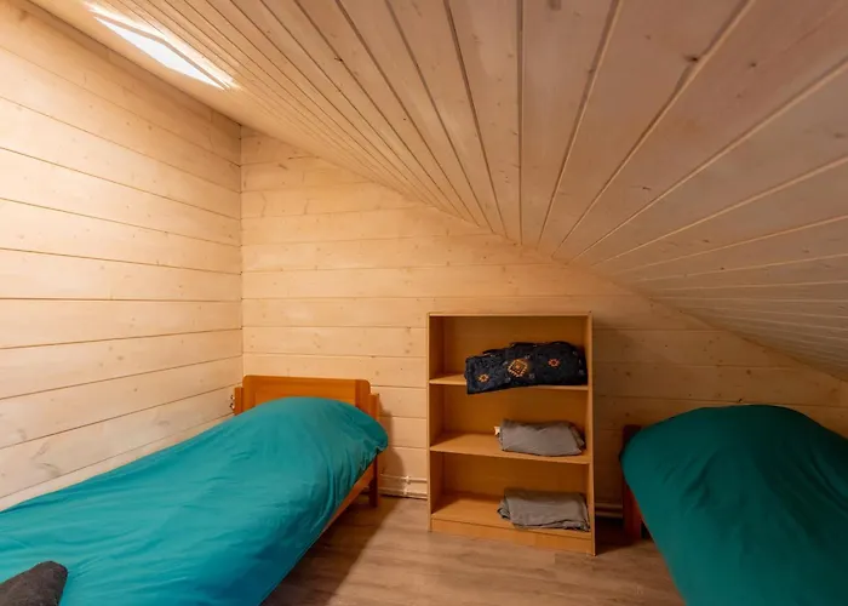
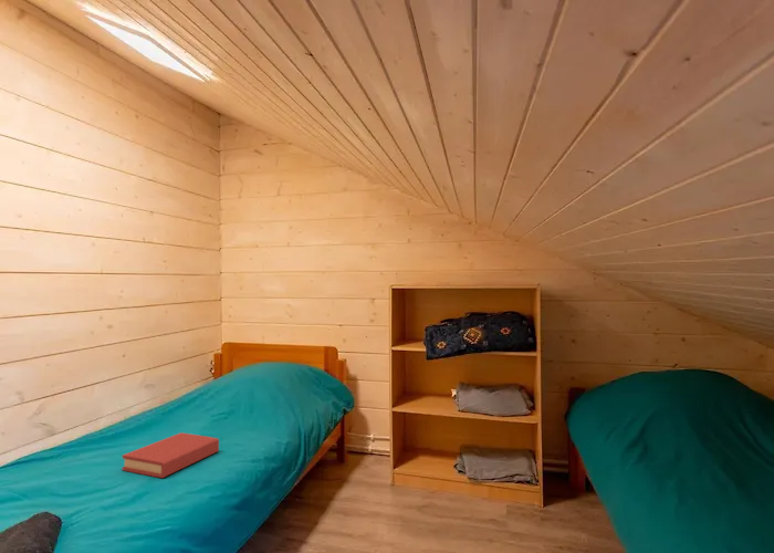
+ hardback book (172, 452)
